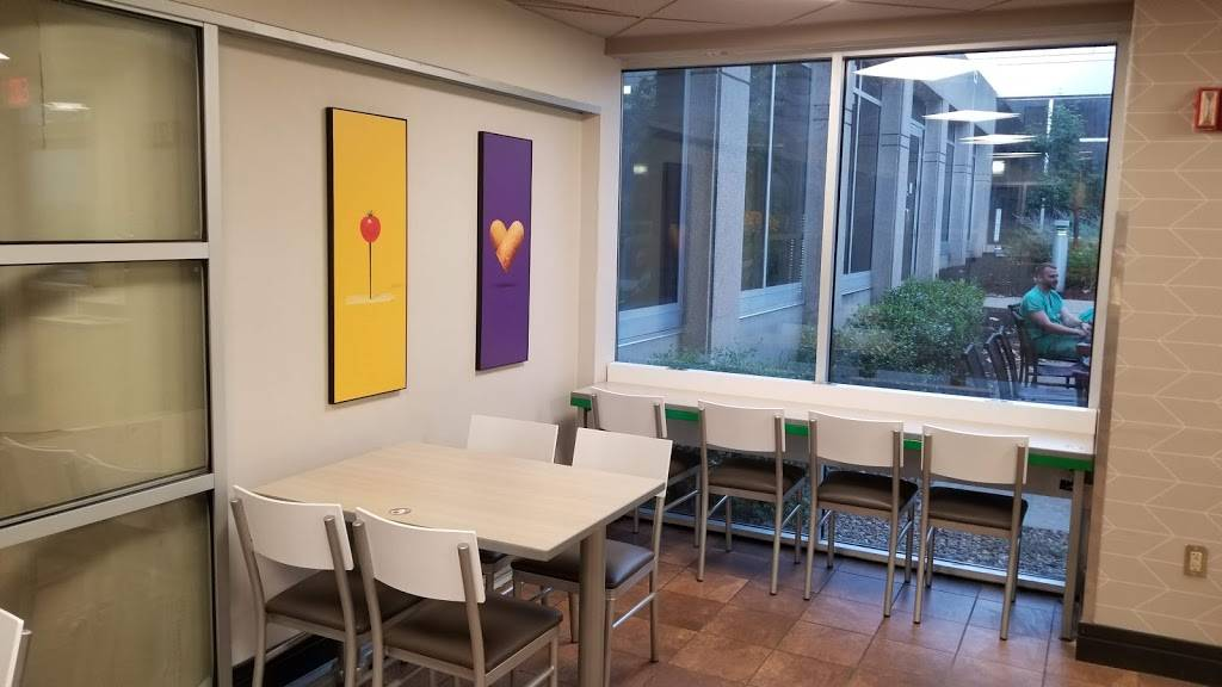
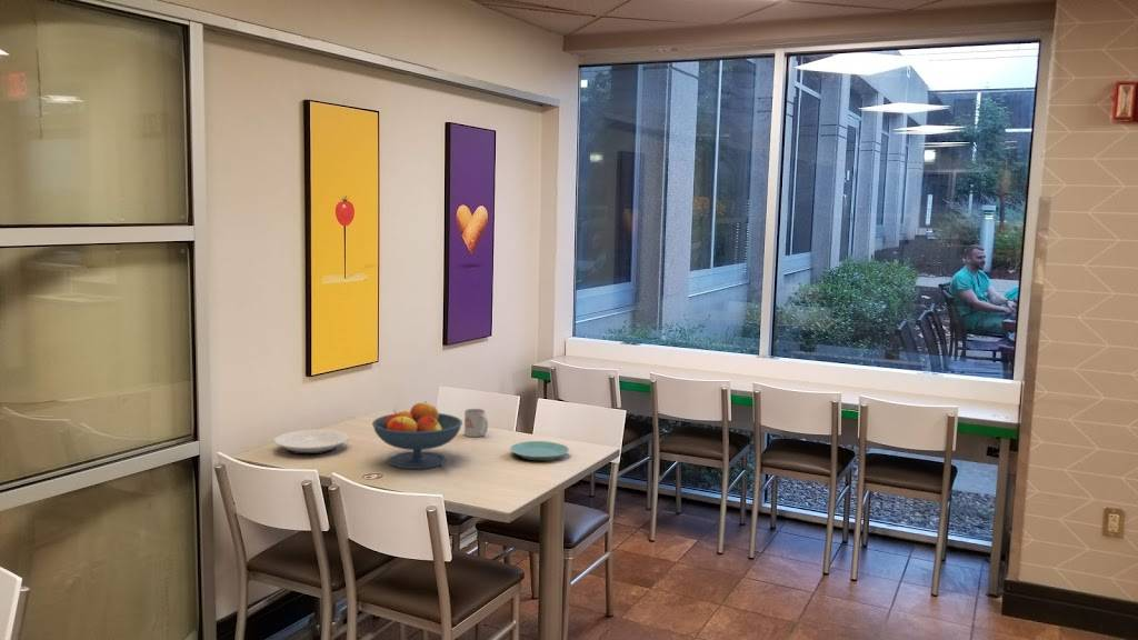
+ plate (539, 451)
+ mug (477, 423)
+ plate (311, 443)
+ fruit bowl (417, 434)
